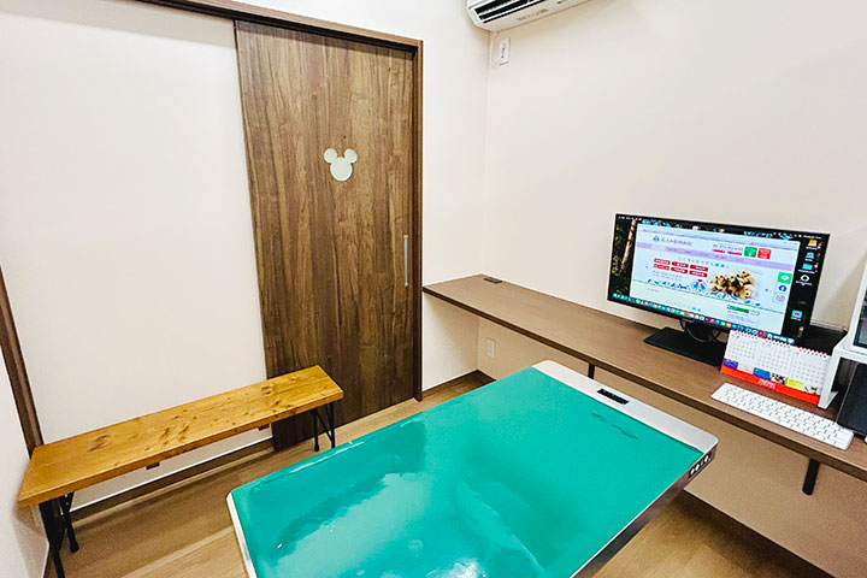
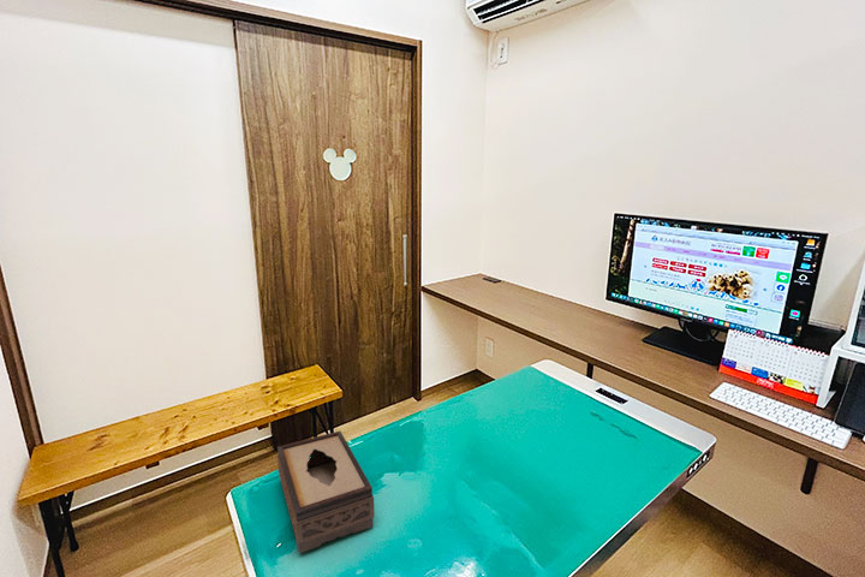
+ tissue box (322, 483)
